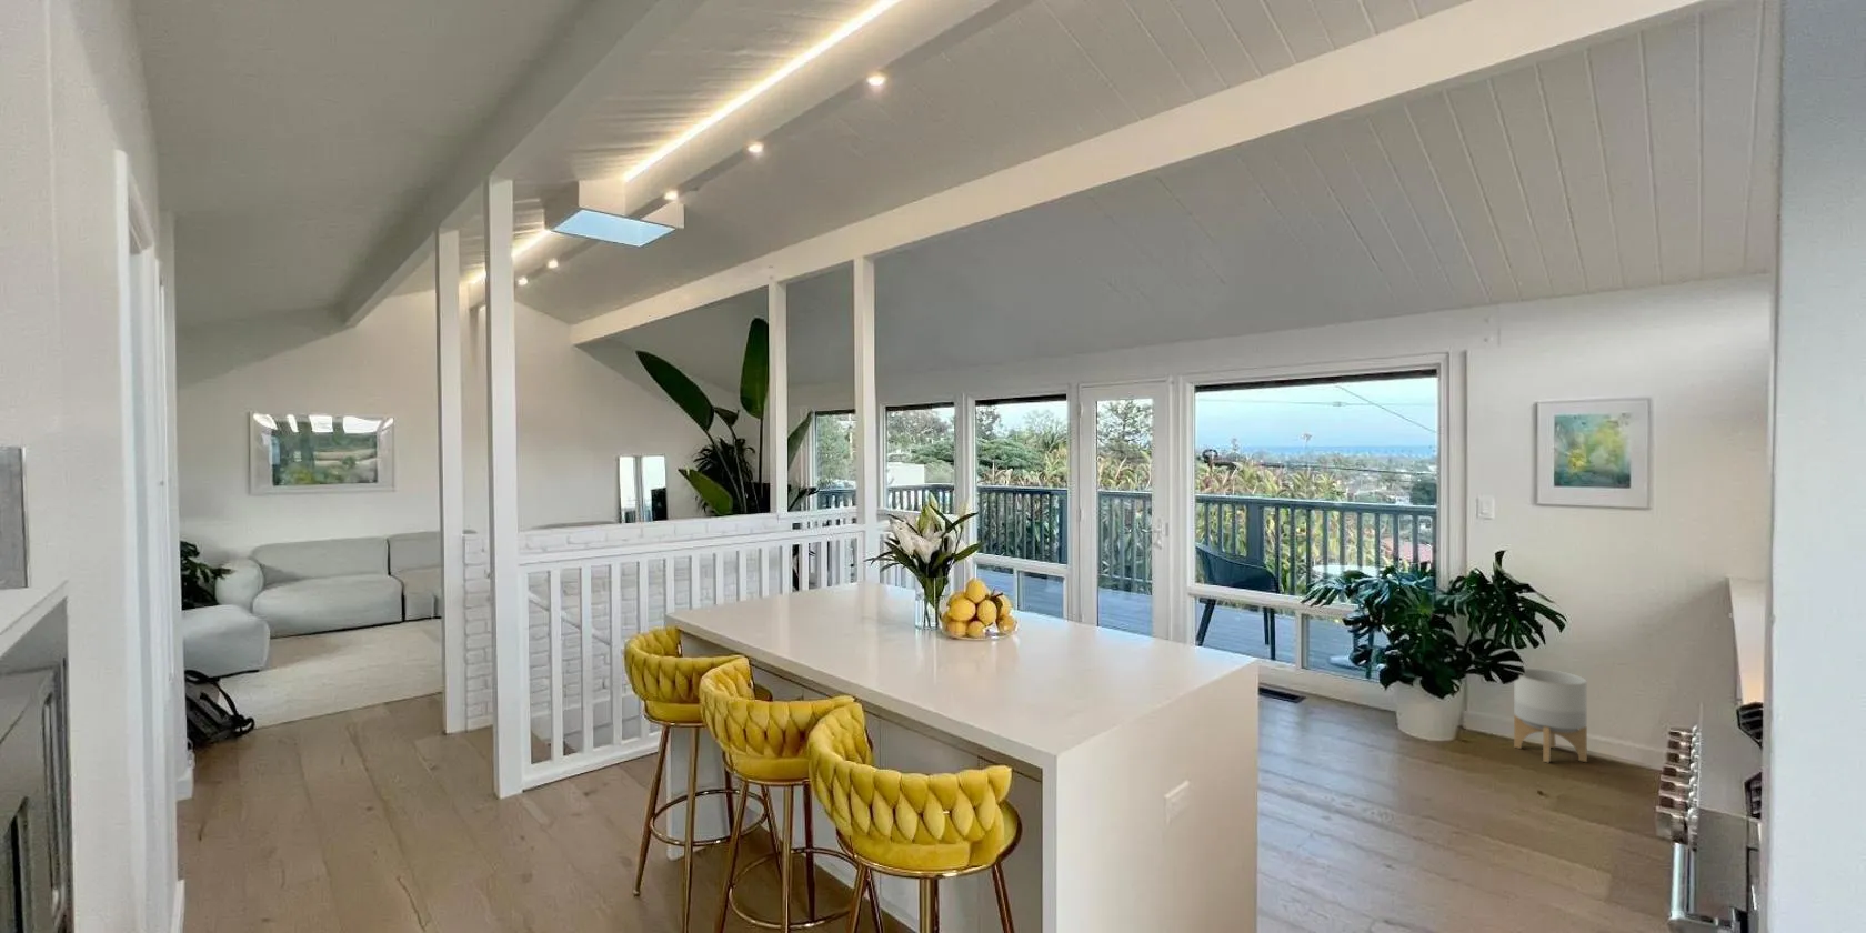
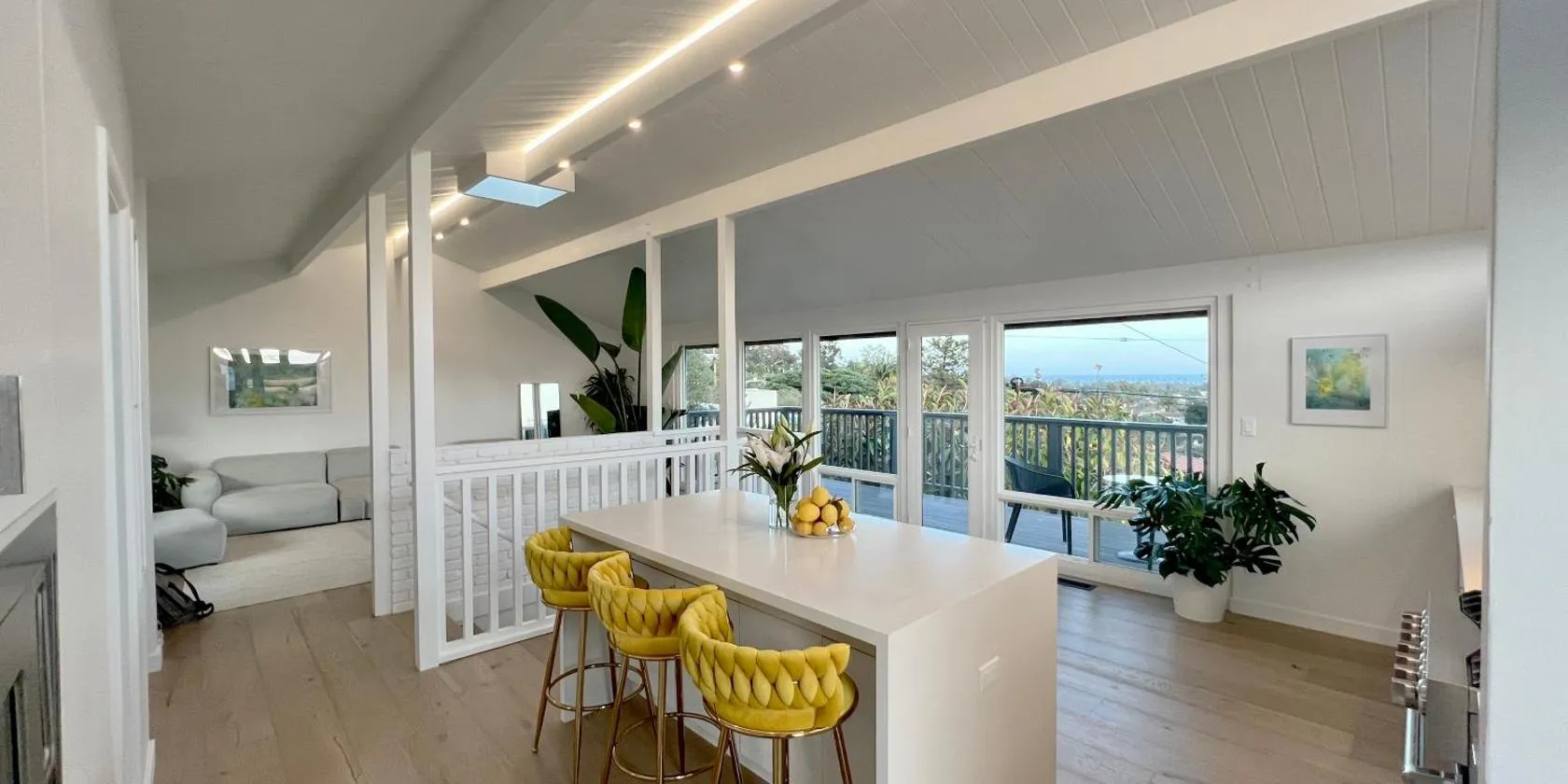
- planter (1549, 714)
